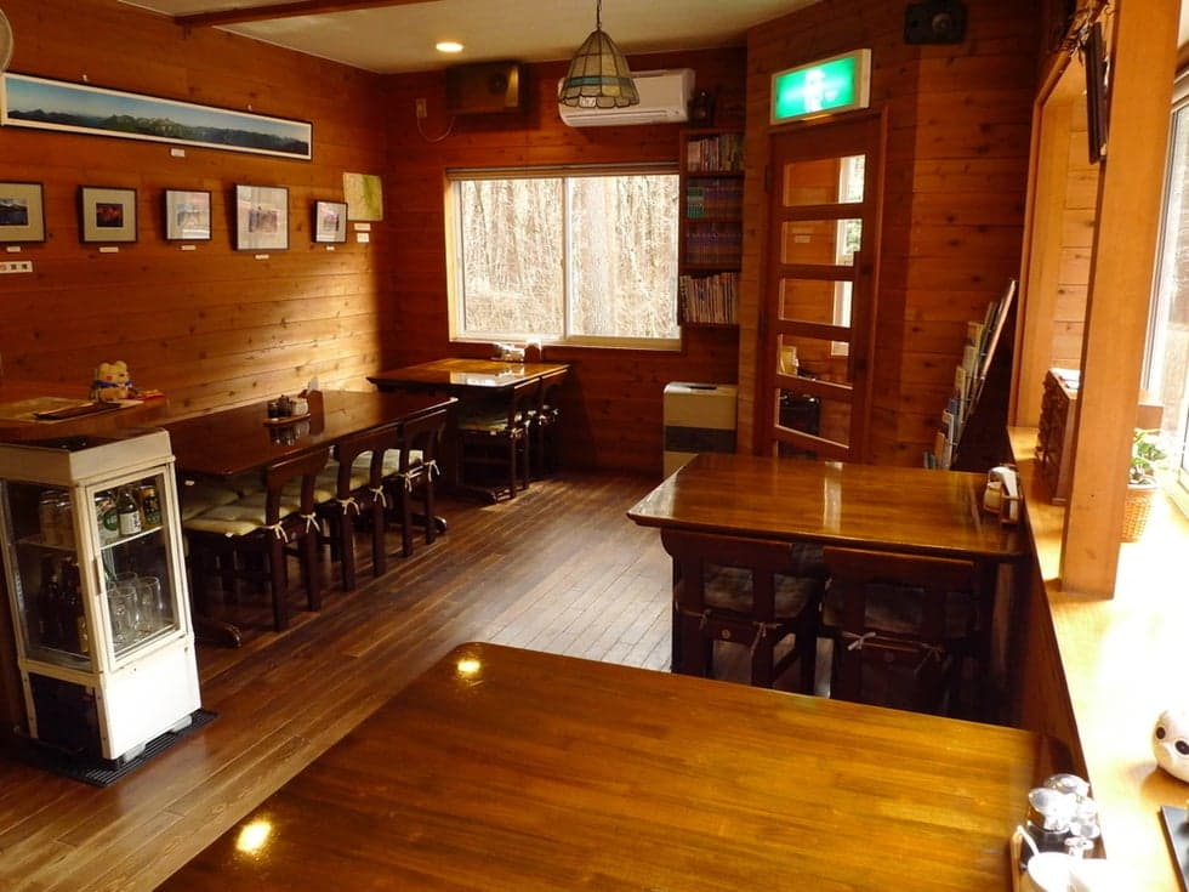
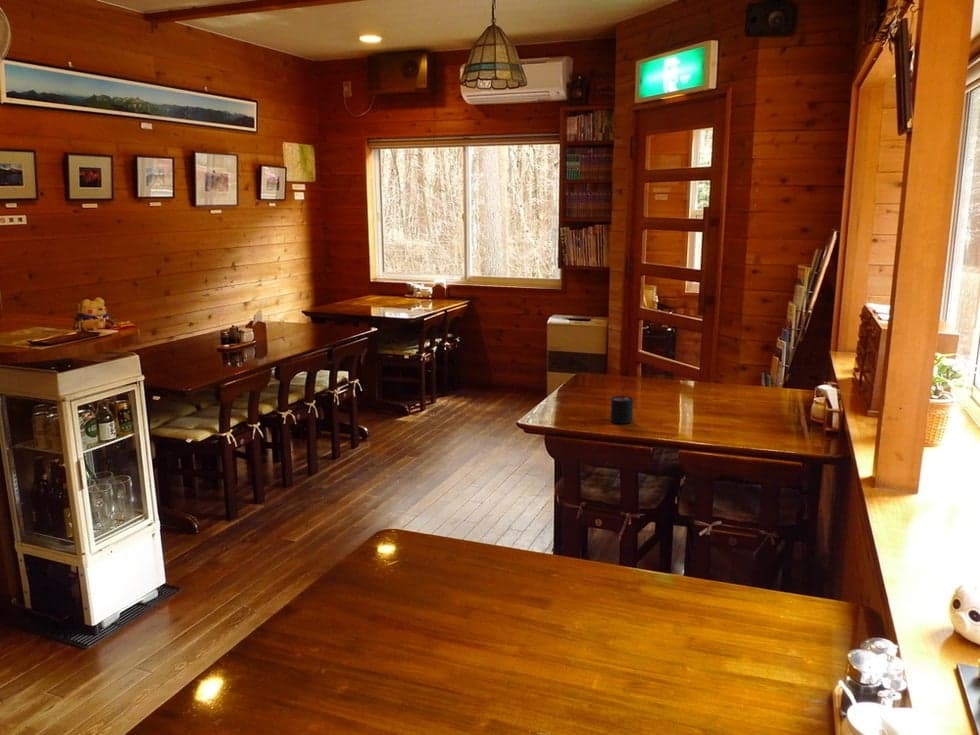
+ candle (622, 404)
